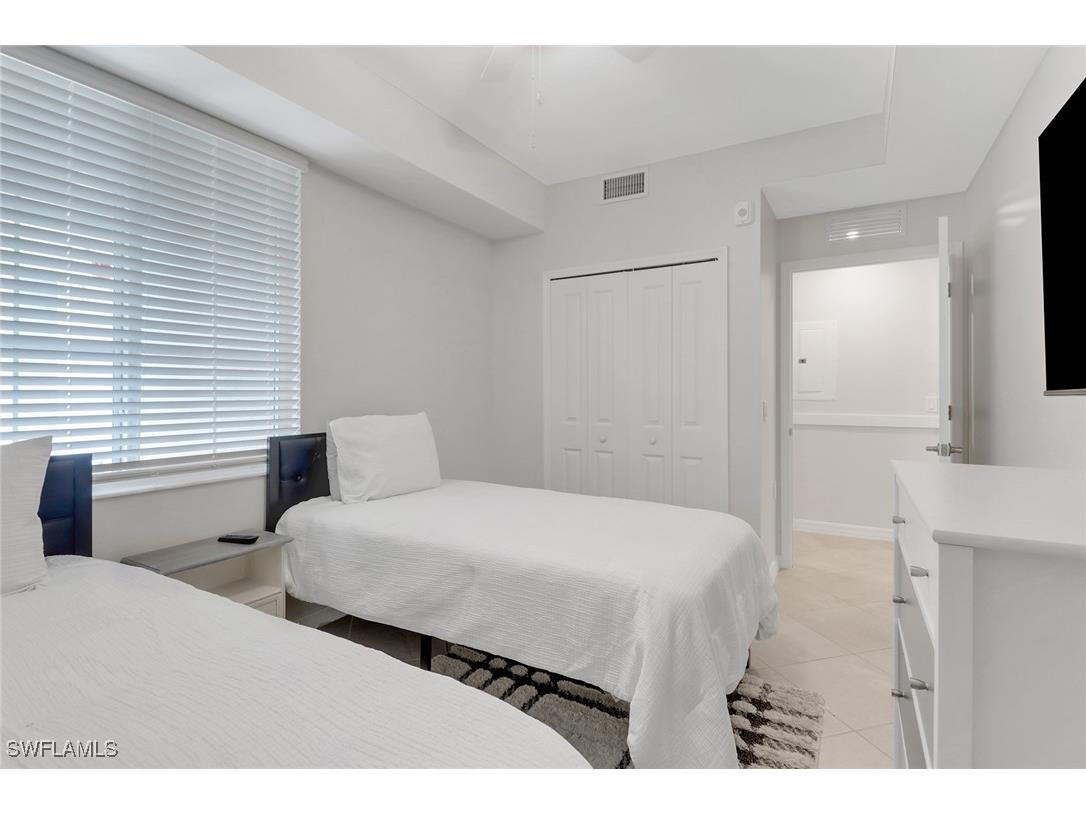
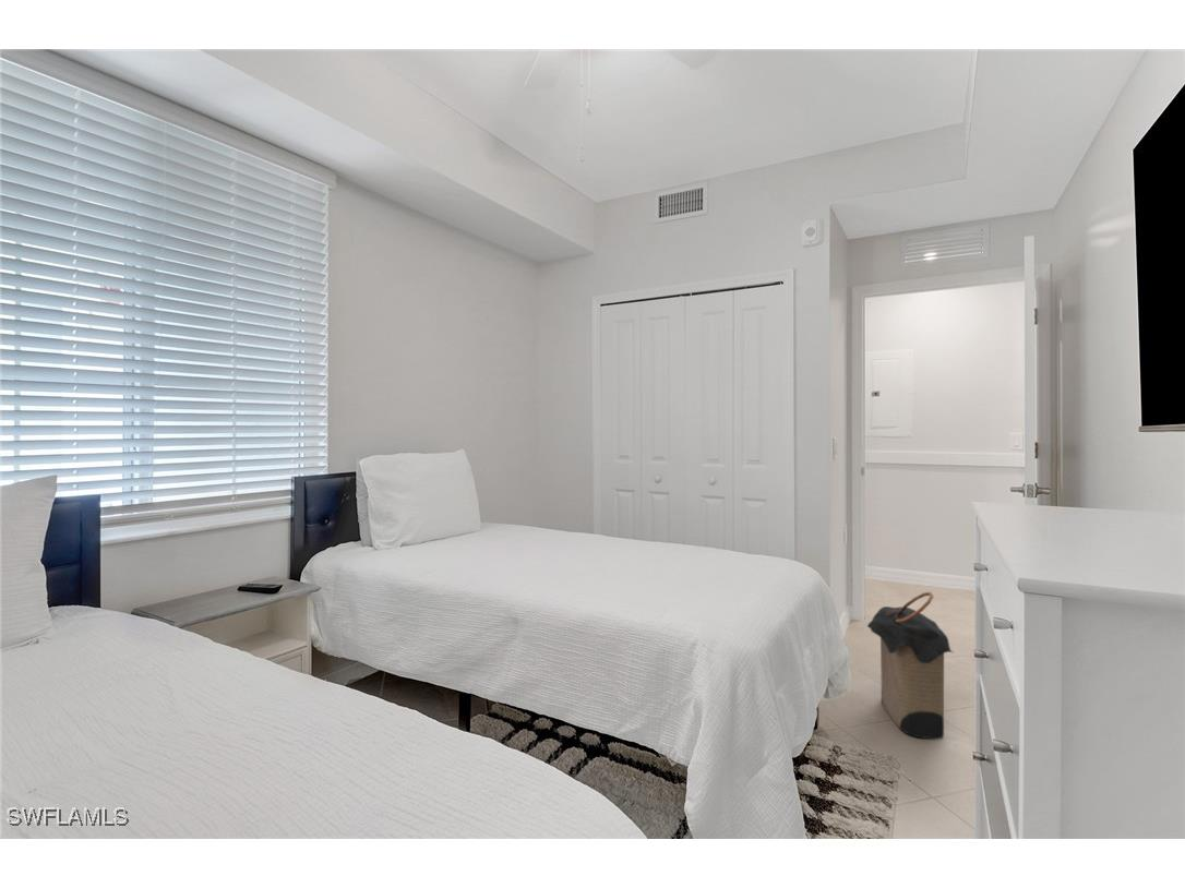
+ laundry hamper (907, 651)
